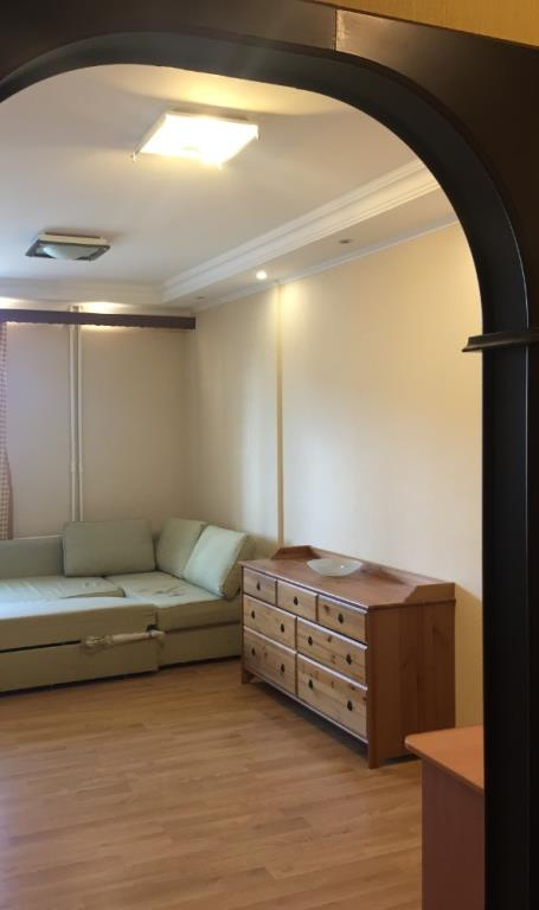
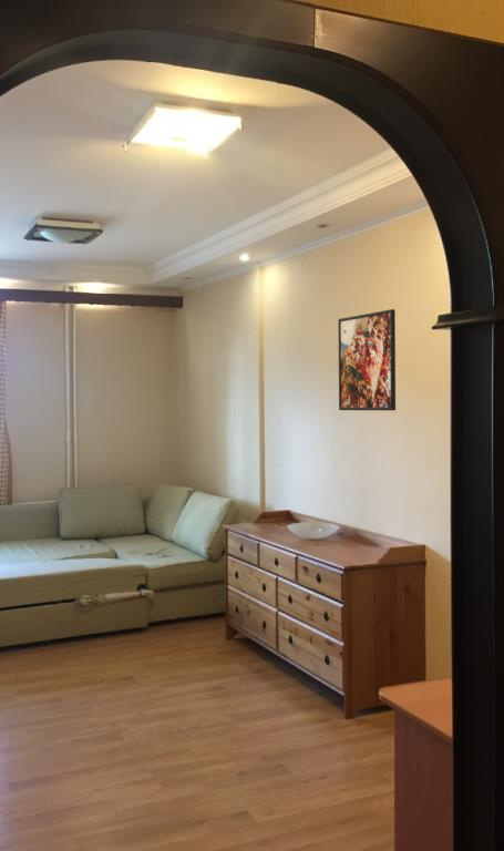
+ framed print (366, 362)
